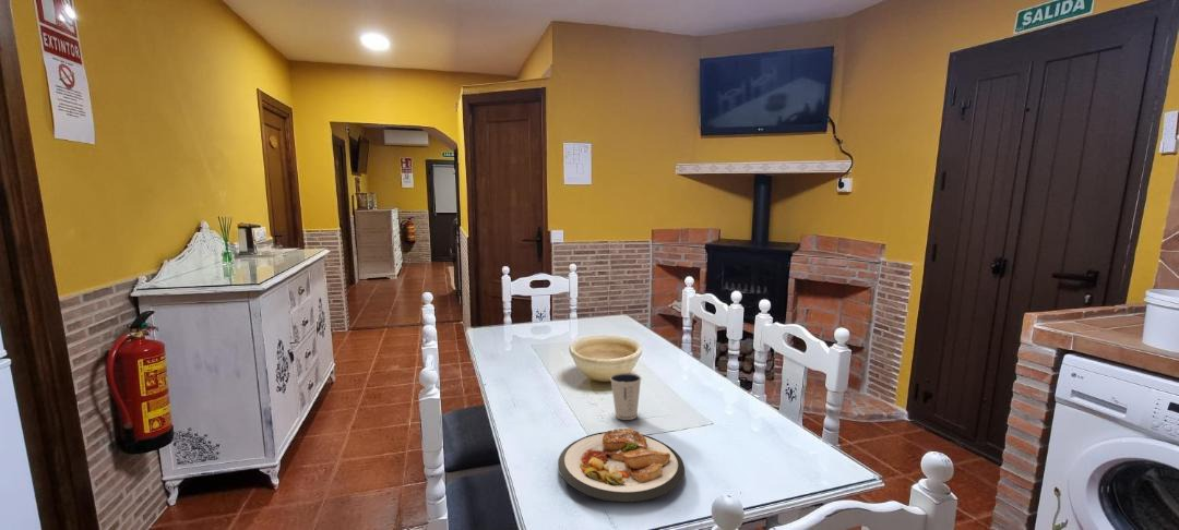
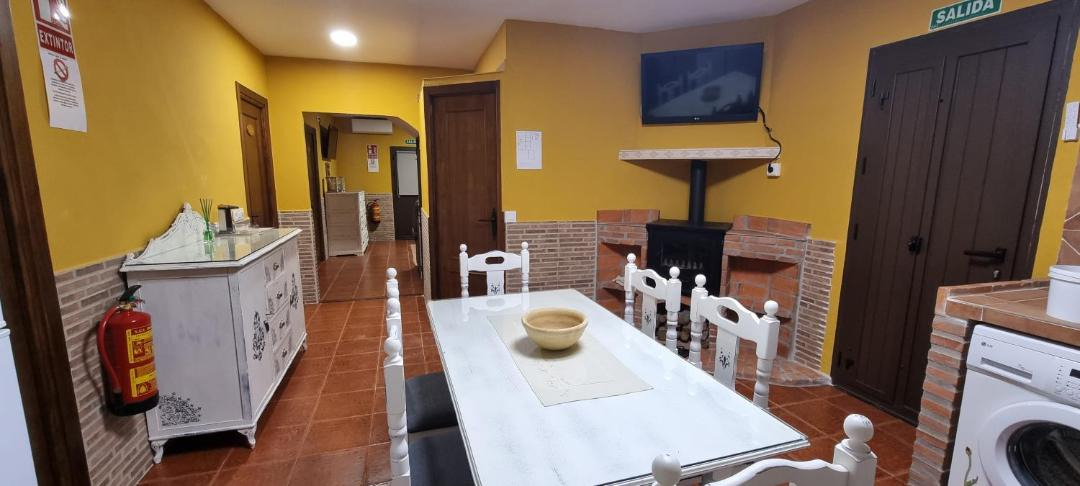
- plate (620, 458)
- dixie cup (624, 396)
